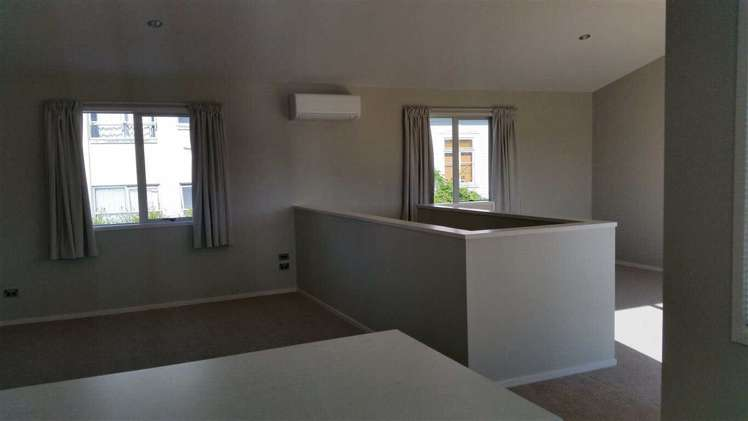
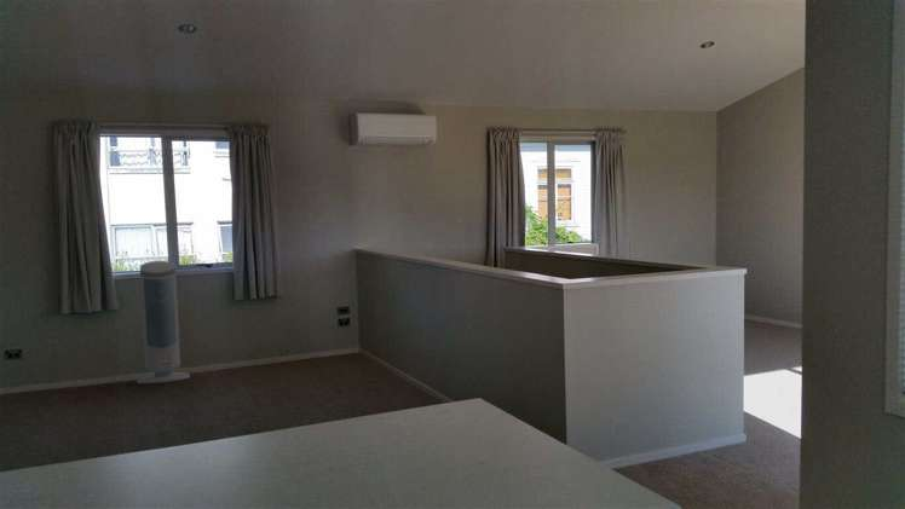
+ air purifier (160, 320)
